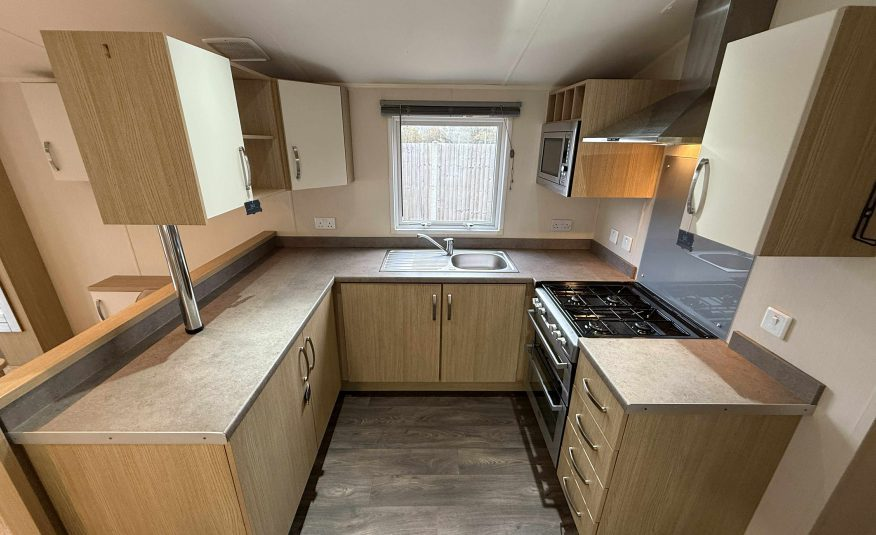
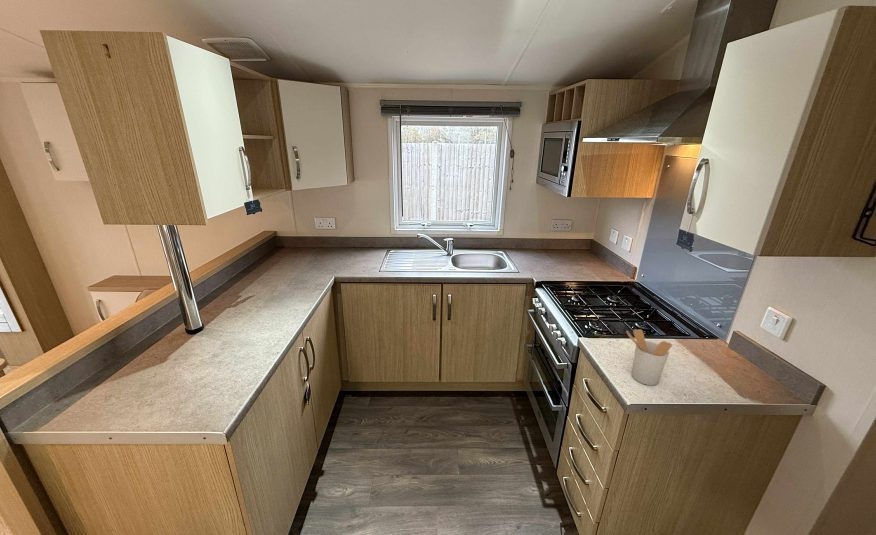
+ utensil holder (643, 356)
